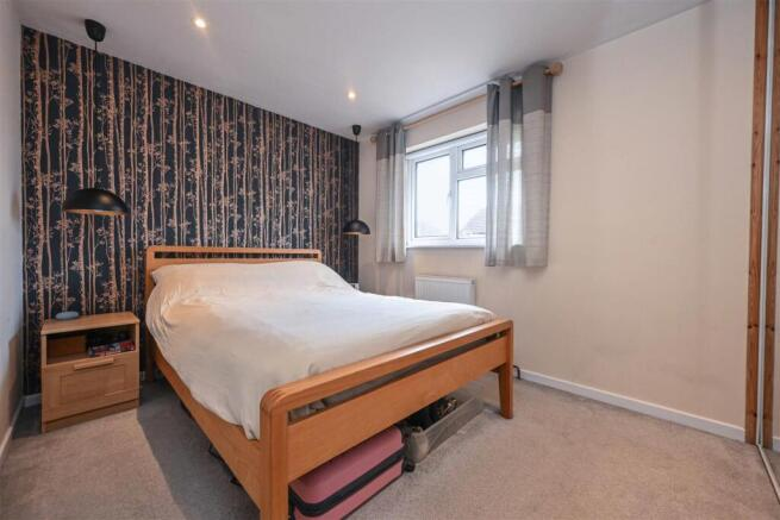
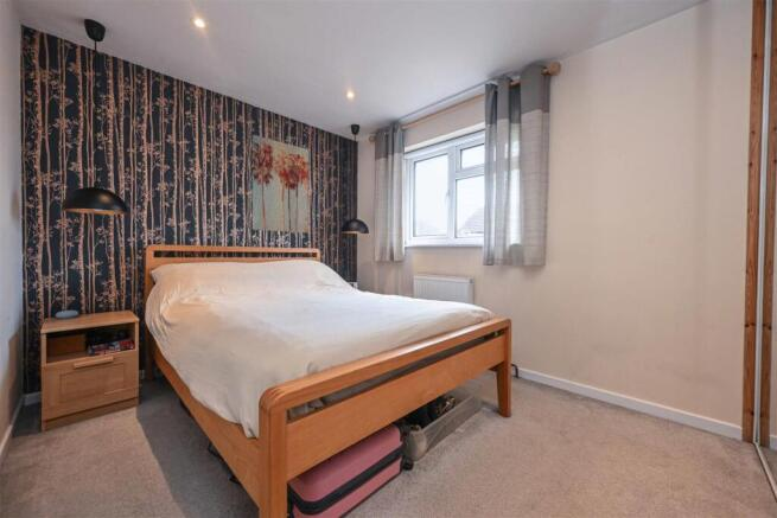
+ wall art (281, 186)
